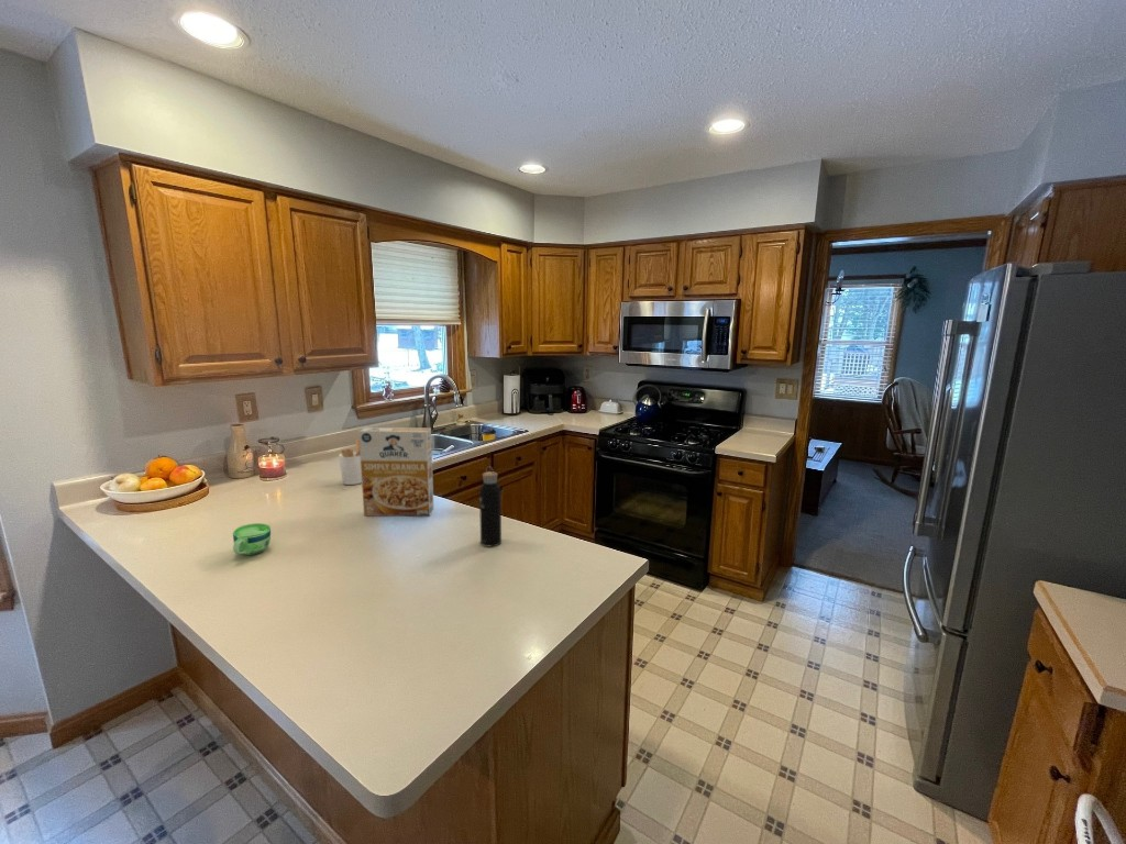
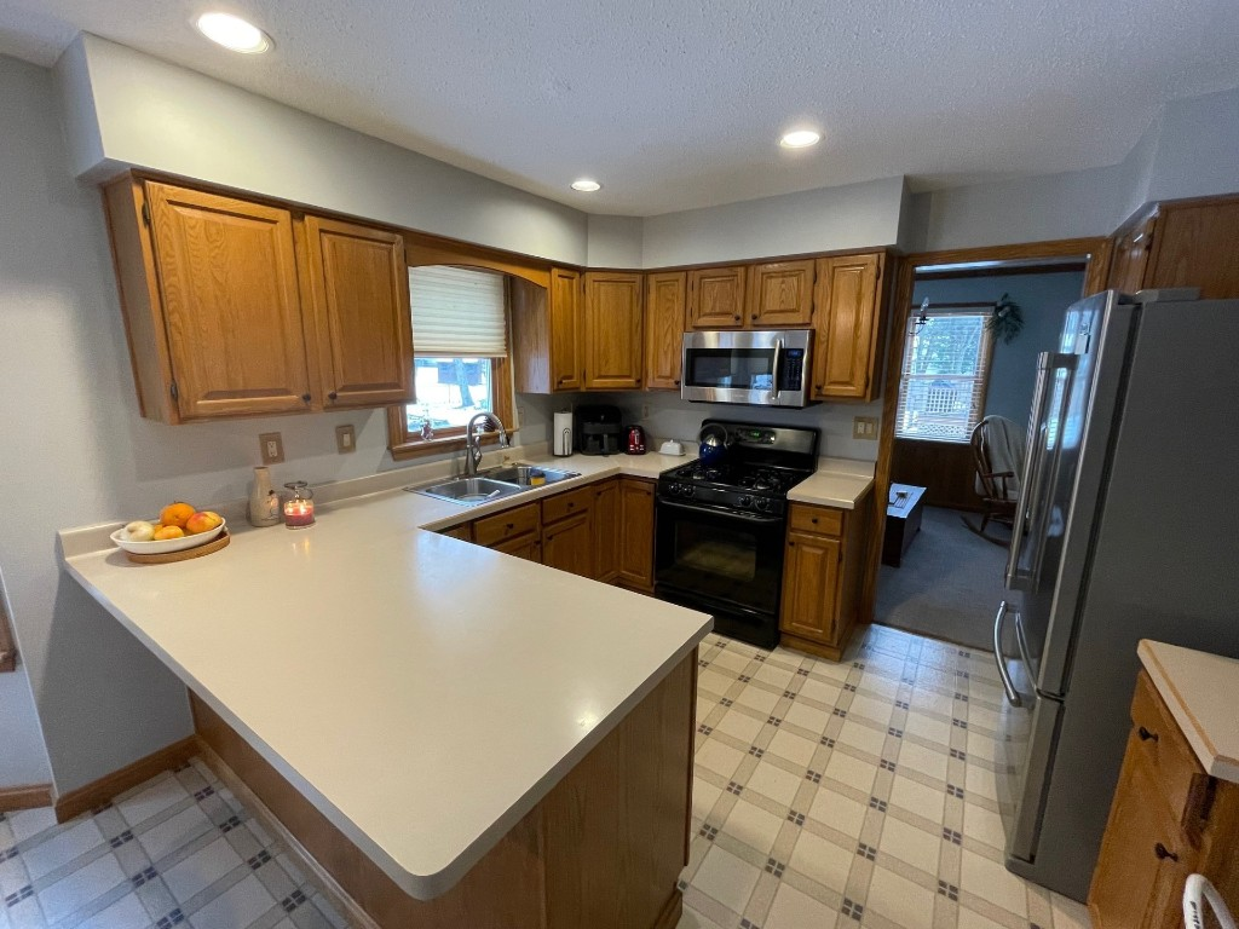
- cup (251, 542)
- utensil holder (357, 462)
- cereal box (397, 471)
- water bottle (490, 504)
